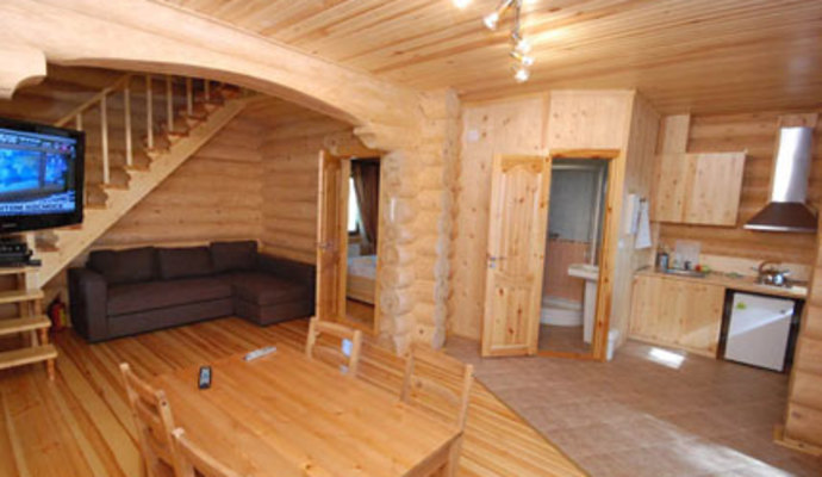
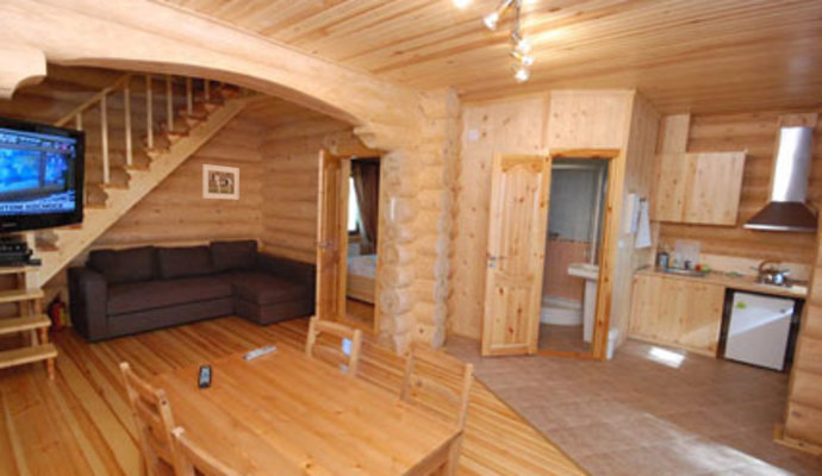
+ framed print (220, 182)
